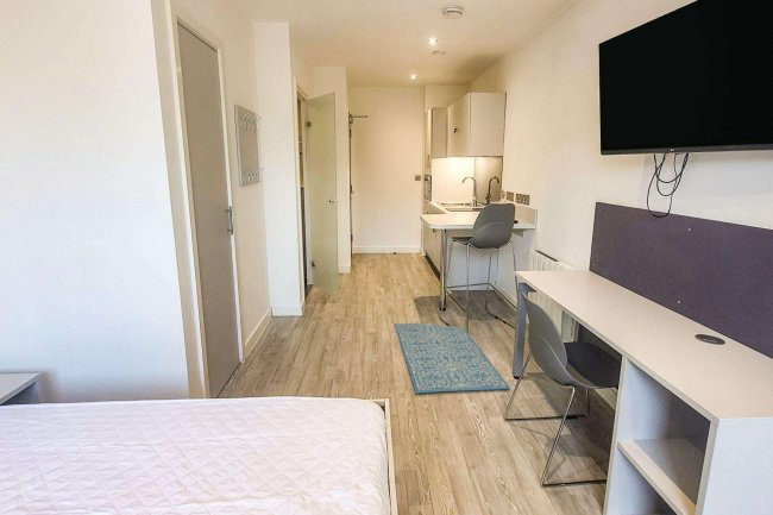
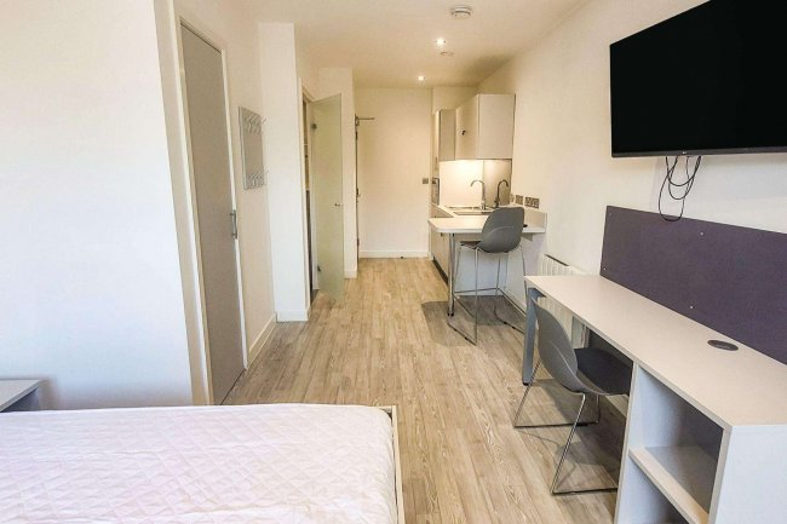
- rug (441, 350)
